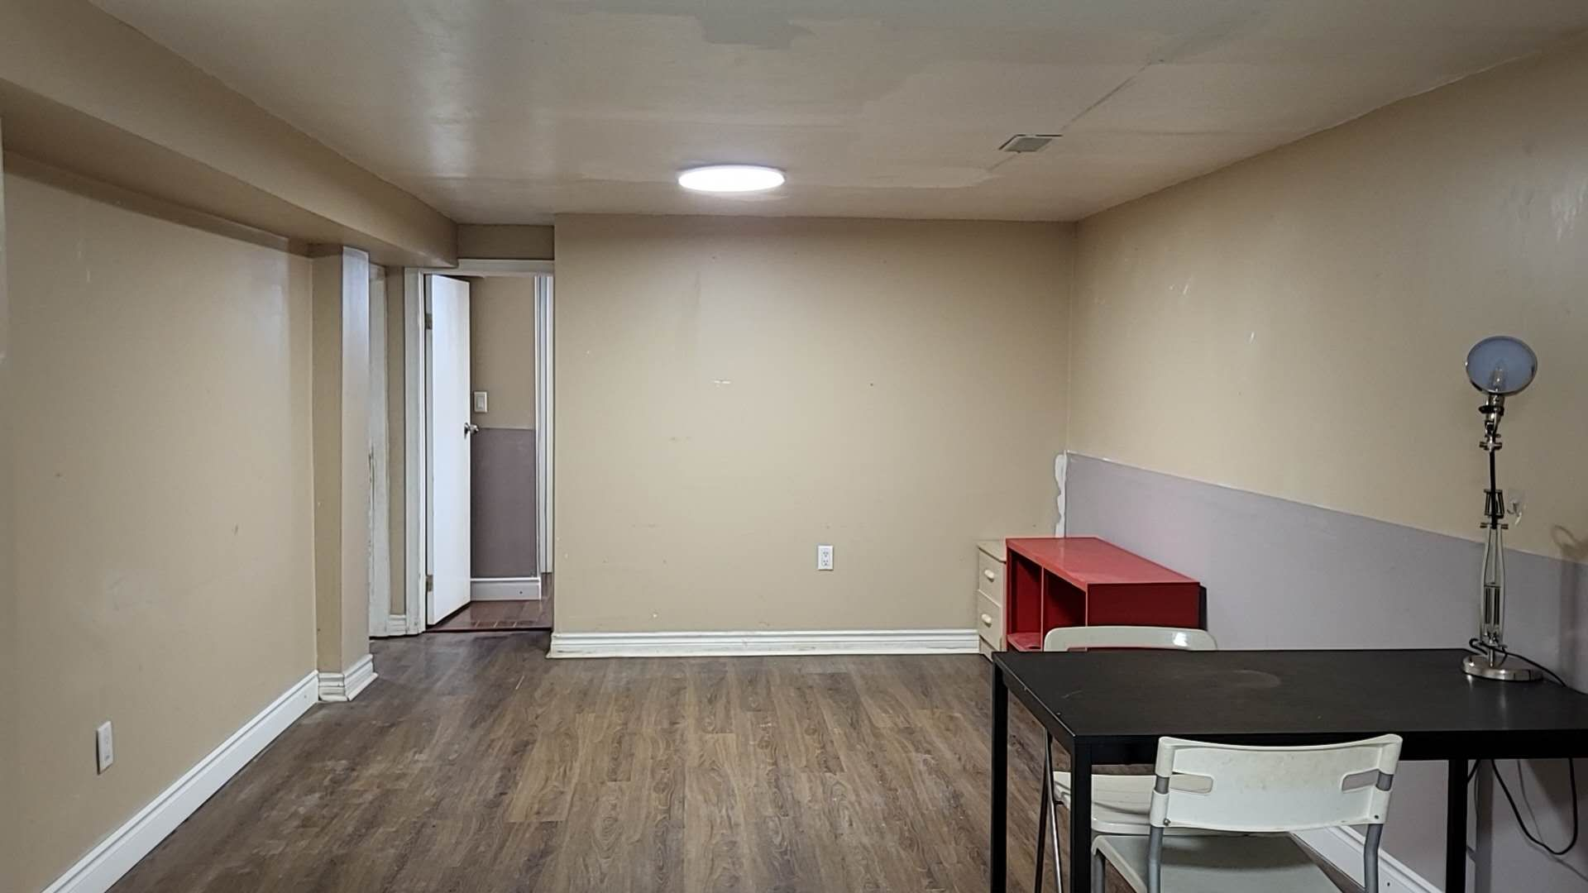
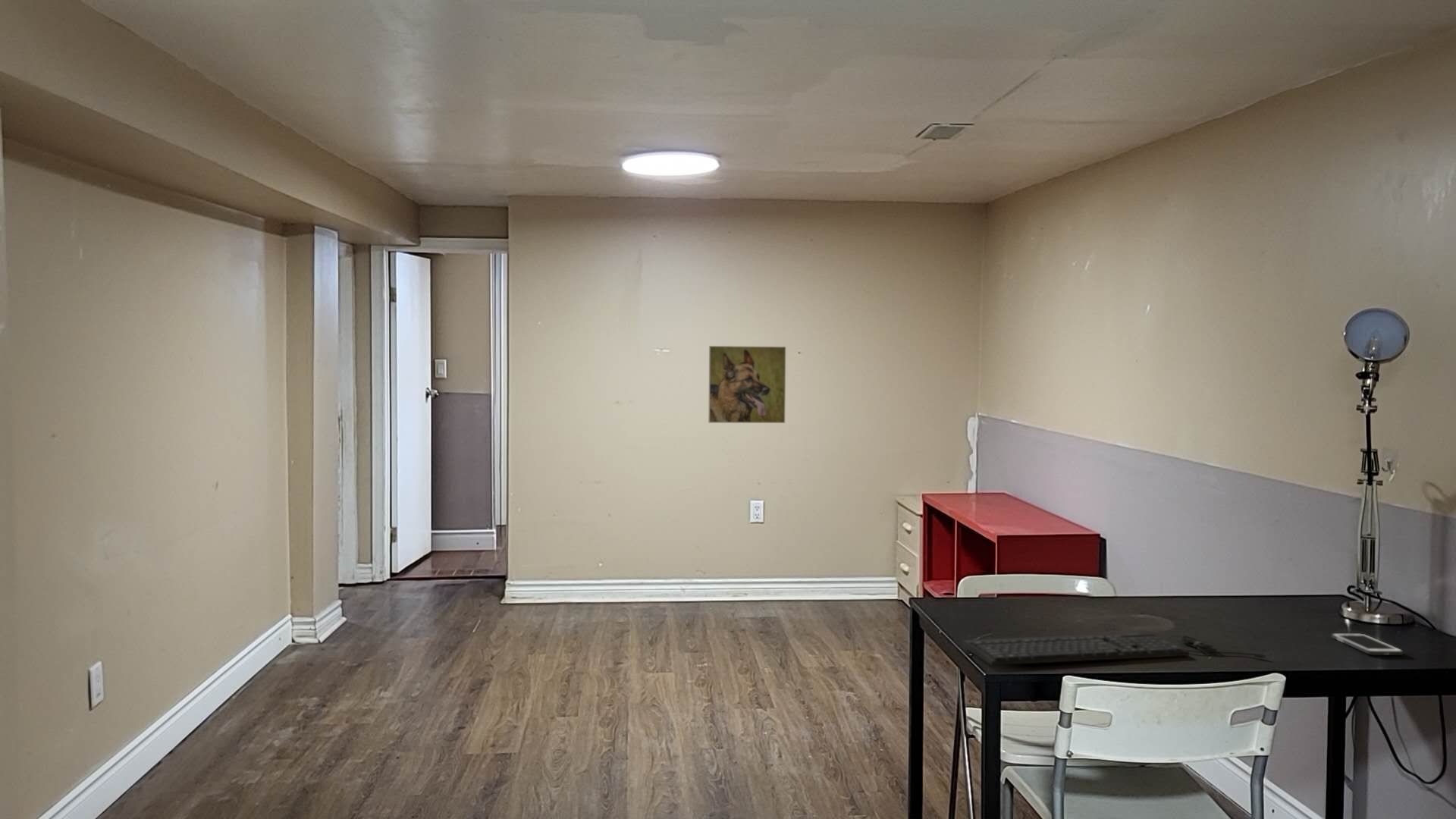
+ cell phone (1366, 644)
+ keyboard (1112, 648)
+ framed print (747, 384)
